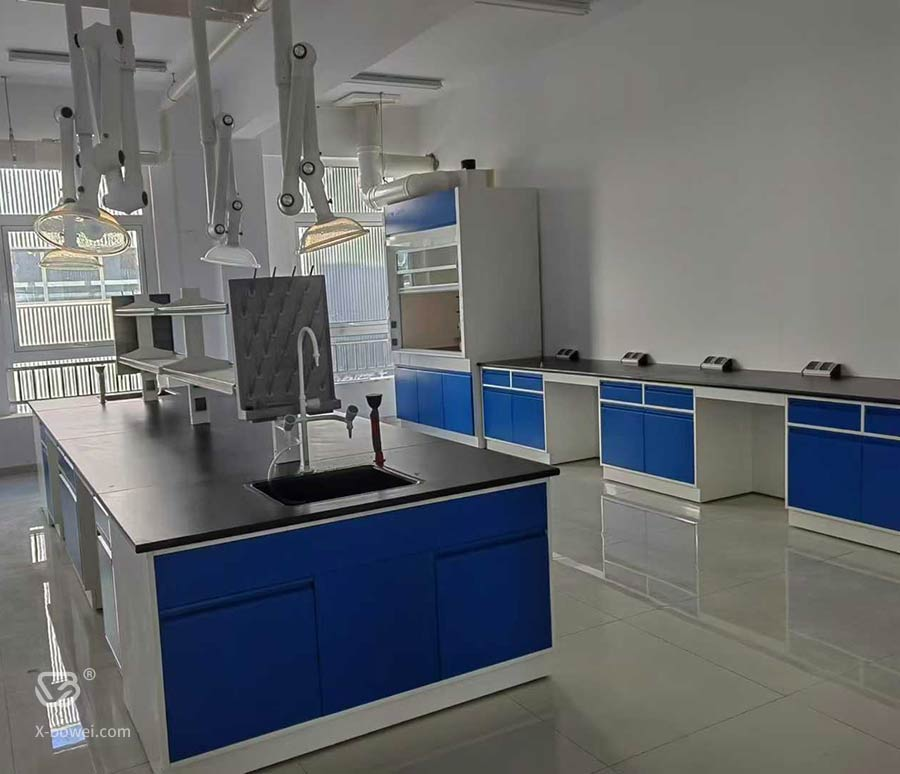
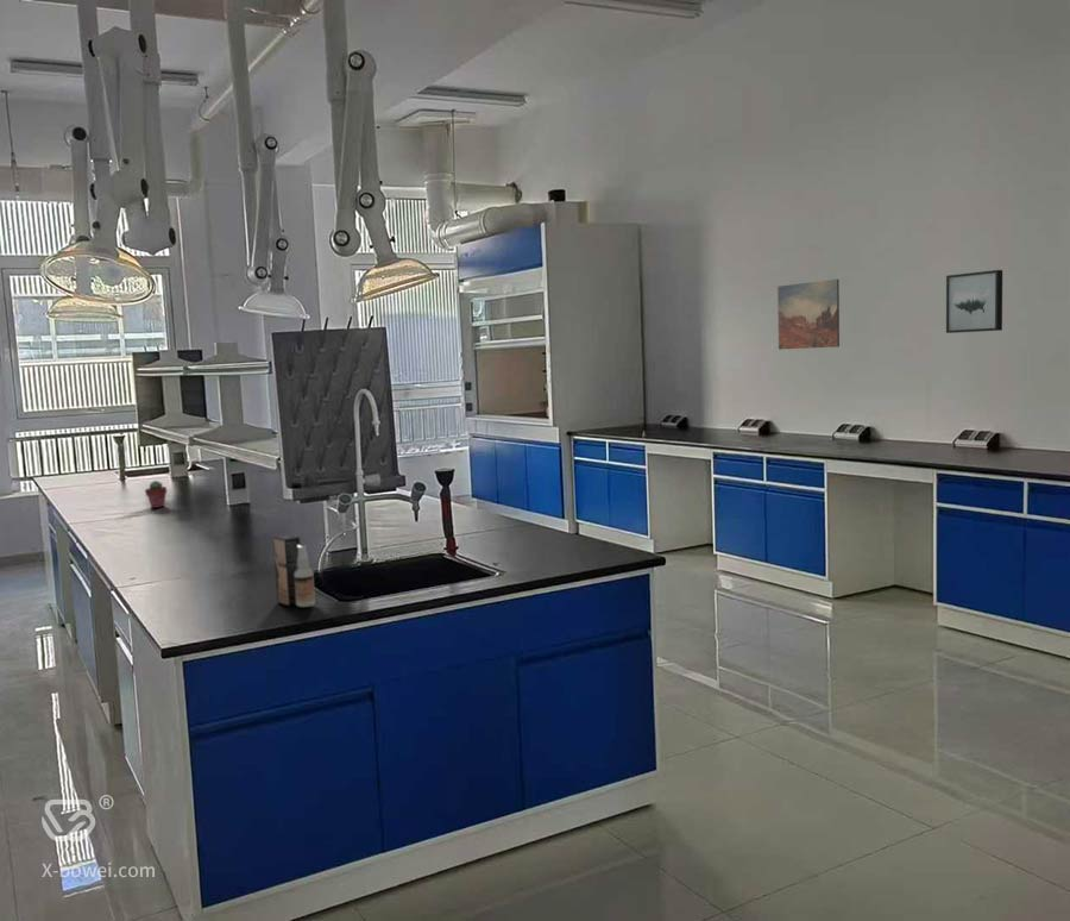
+ spray bottle (294, 571)
+ wall art (807, 315)
+ potted succulent (156, 493)
+ wall art (973, 302)
